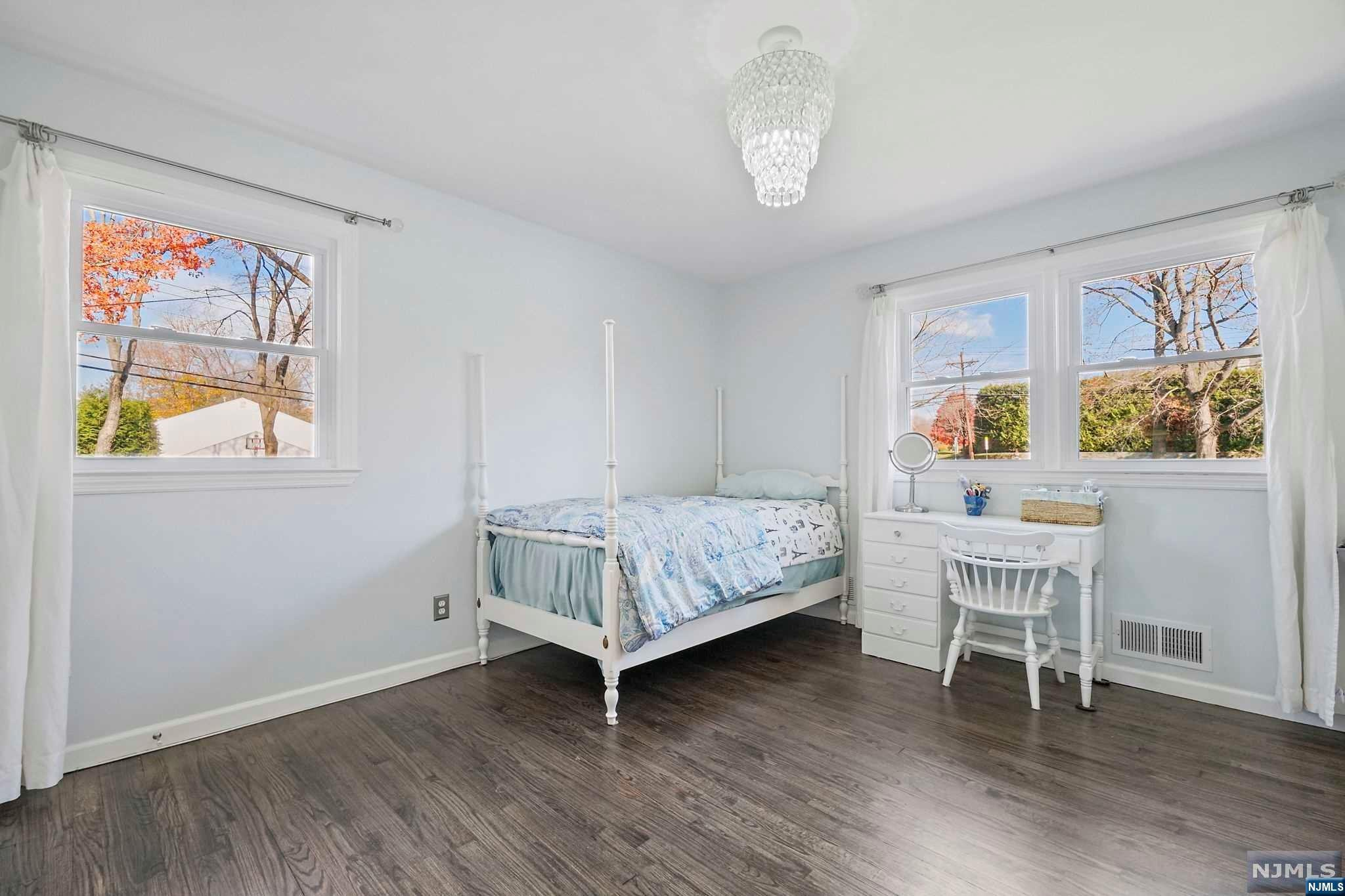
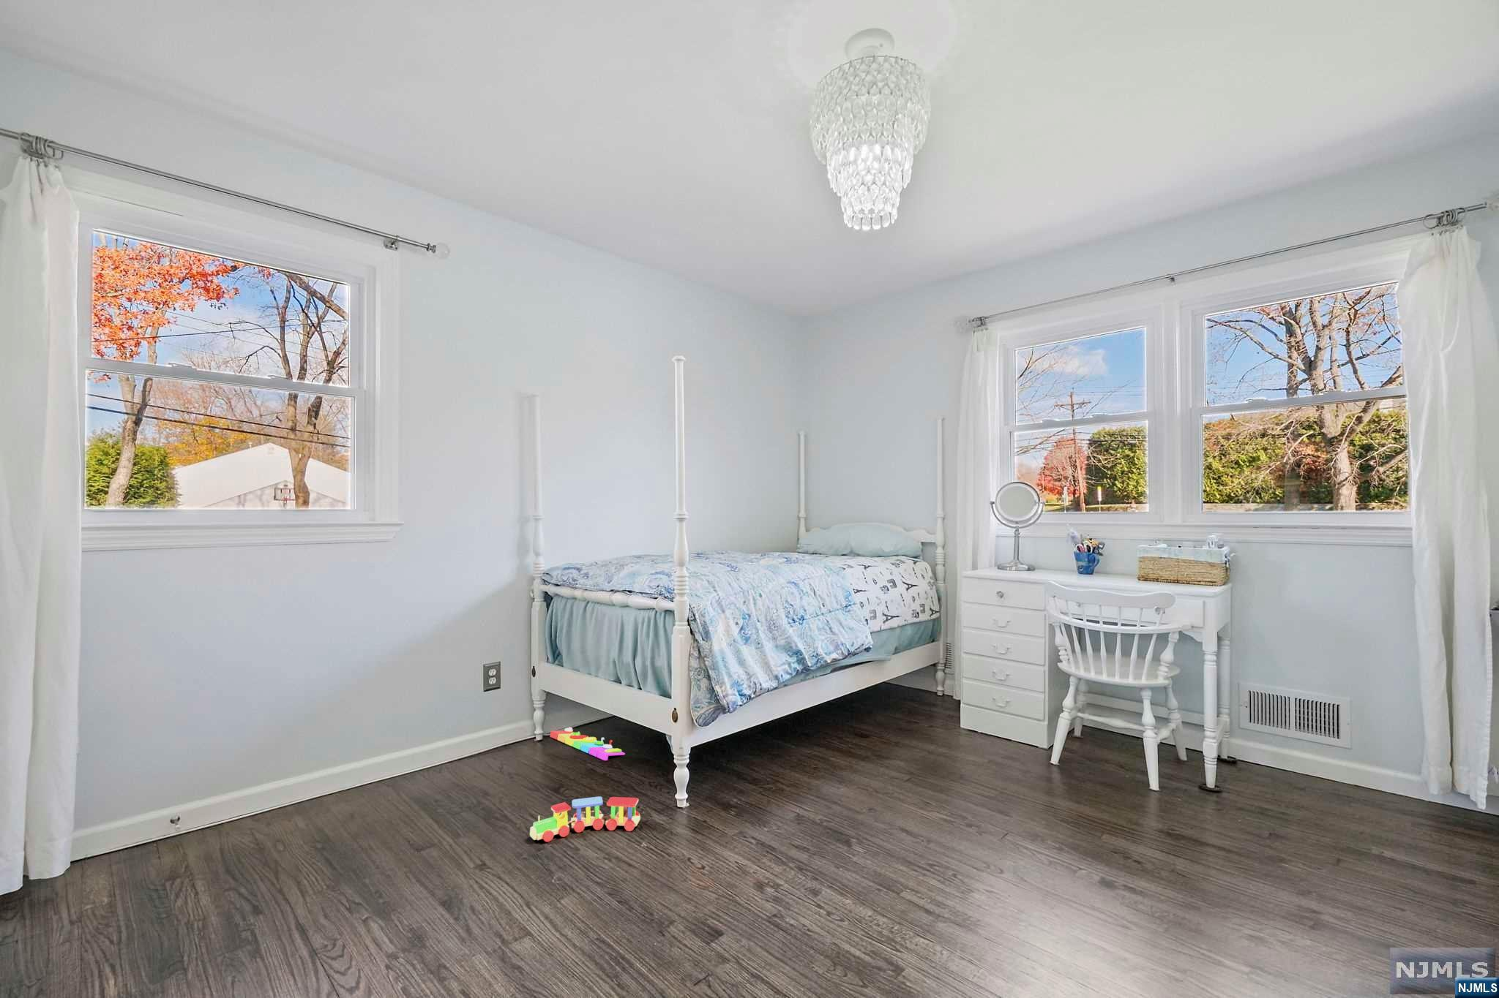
+ toy train (588, 819)
+ knob puzzle (585, 741)
